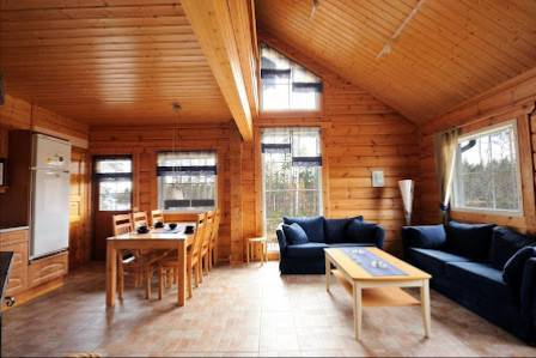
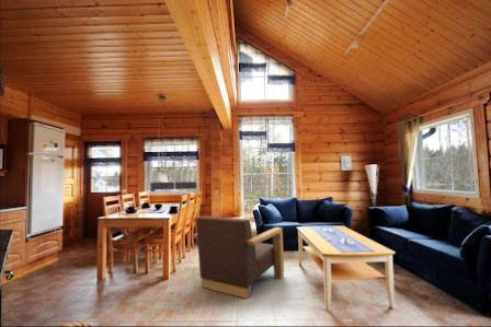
+ armchair (239, 247)
